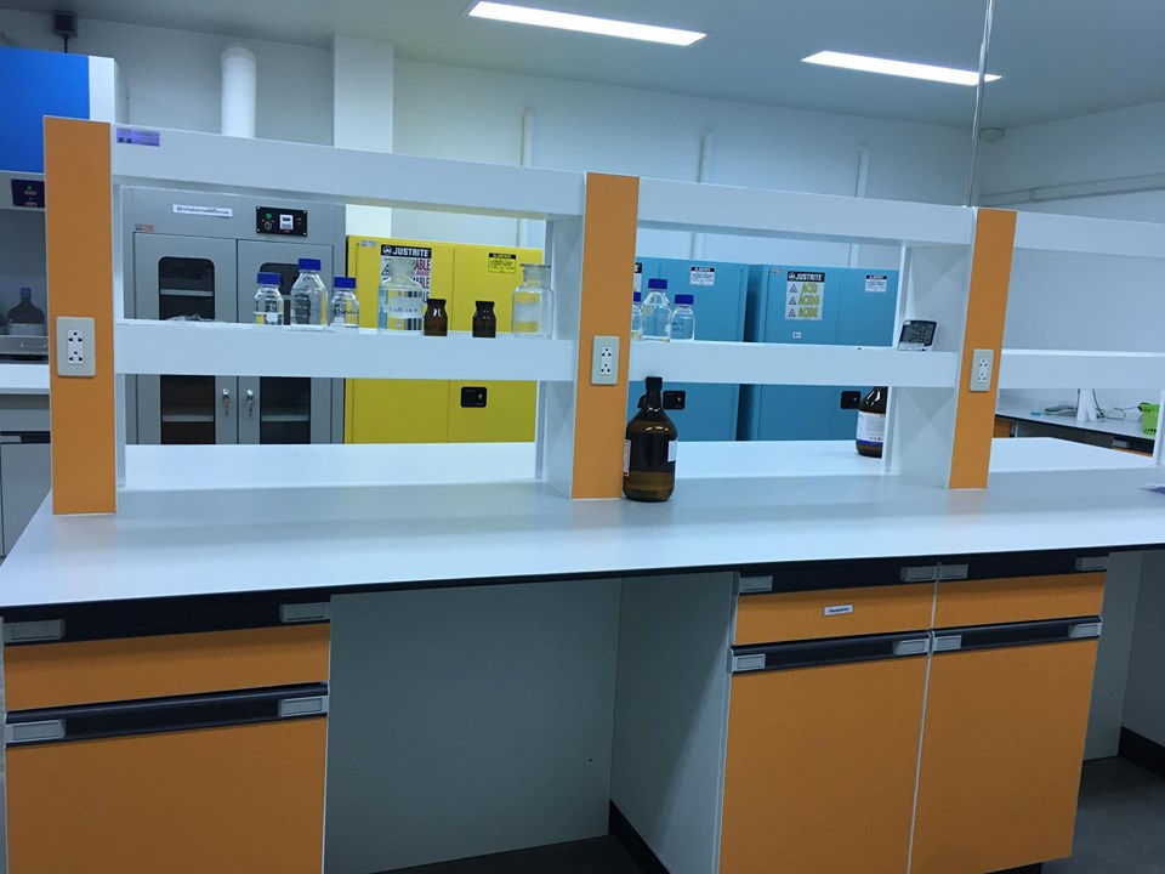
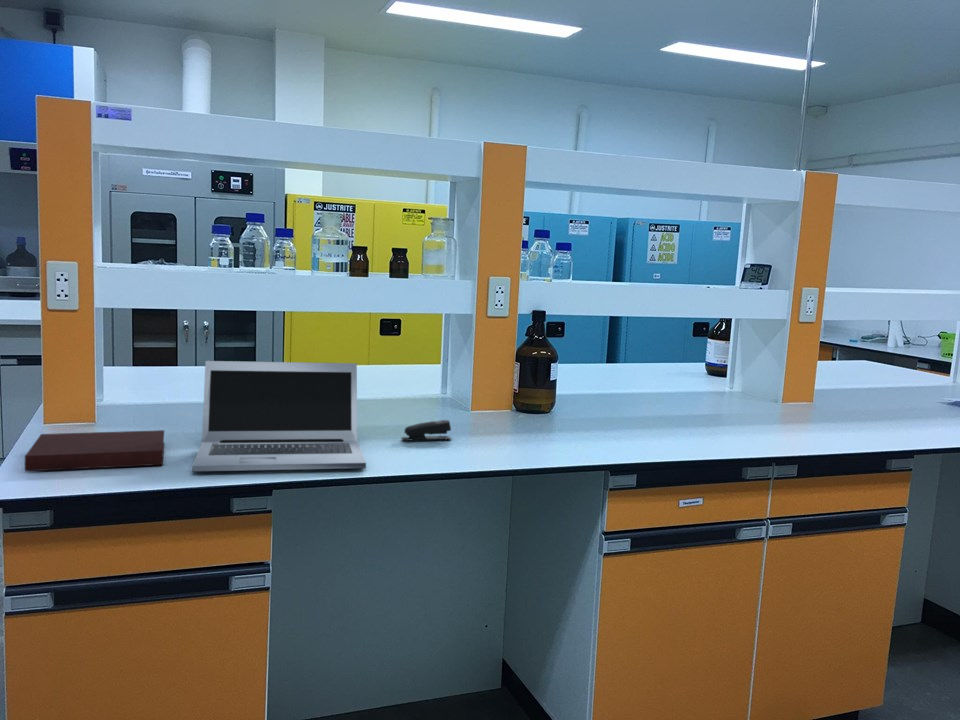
+ stapler (426, 429)
+ laptop (282, 413)
+ notebook (100, 449)
